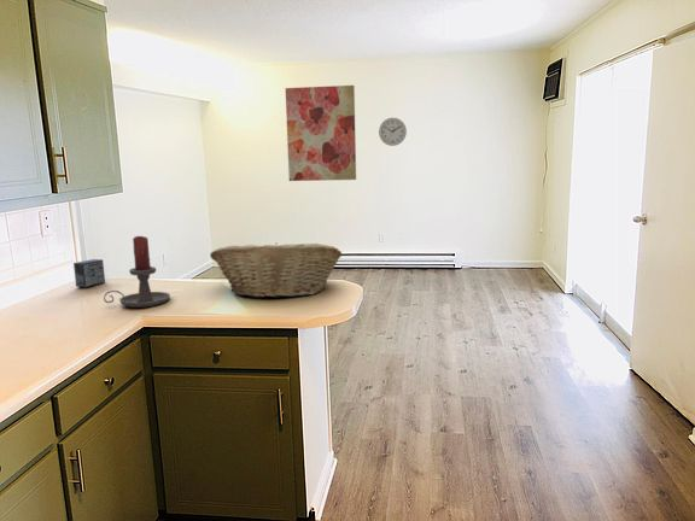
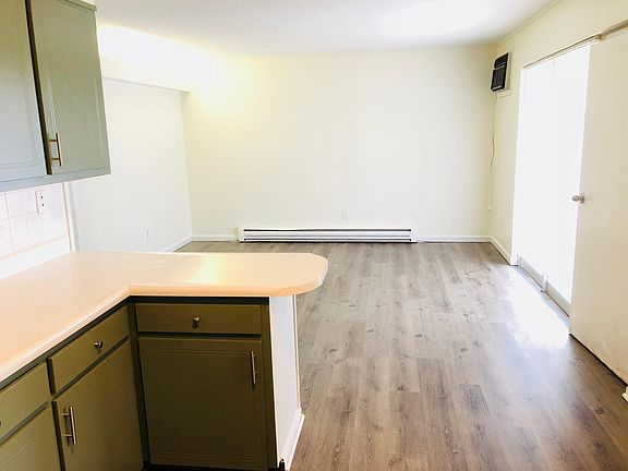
- wall art (321, 134)
- fruit basket (276, 264)
- wall clock (392, 131)
- candle holder (135, 270)
- small box (89, 273)
